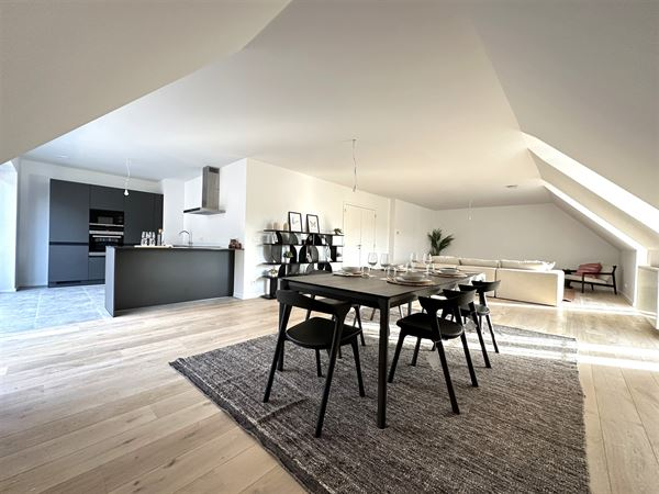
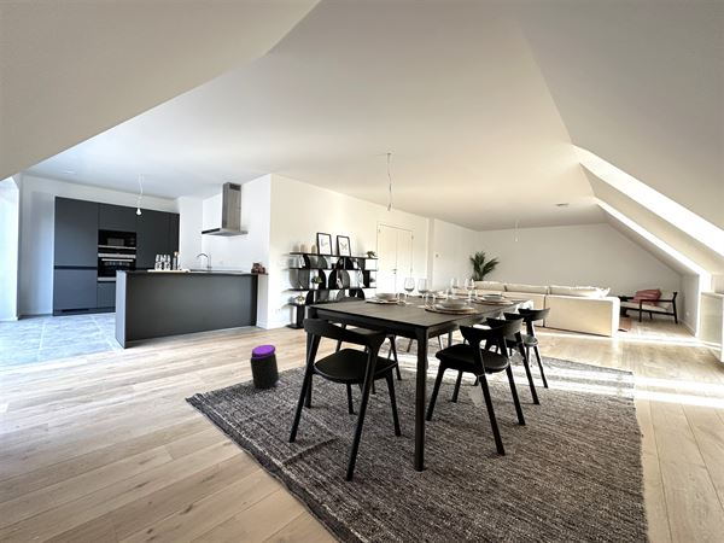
+ trash can (264, 366)
